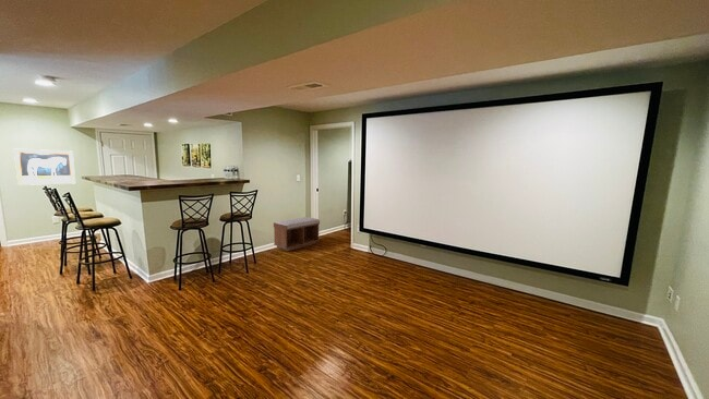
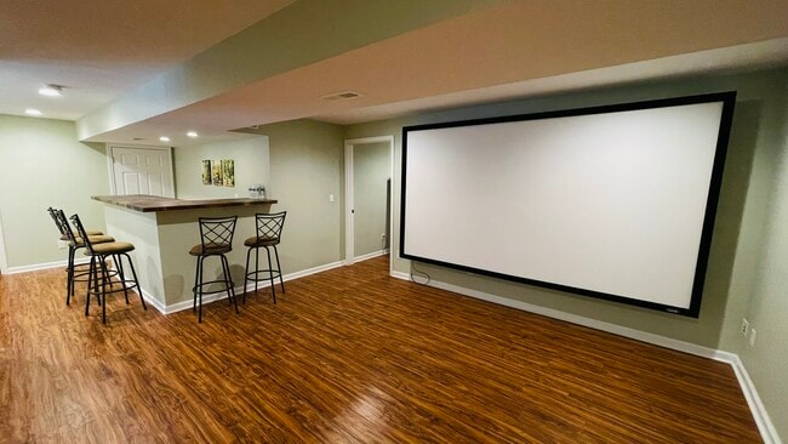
- bench (297, 232)
- wall art (46, 167)
